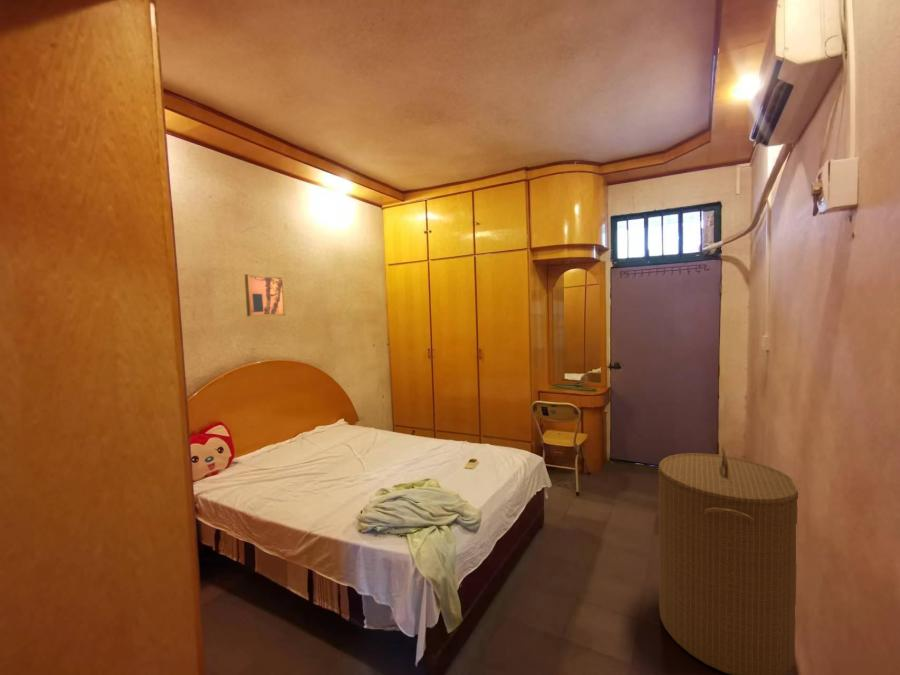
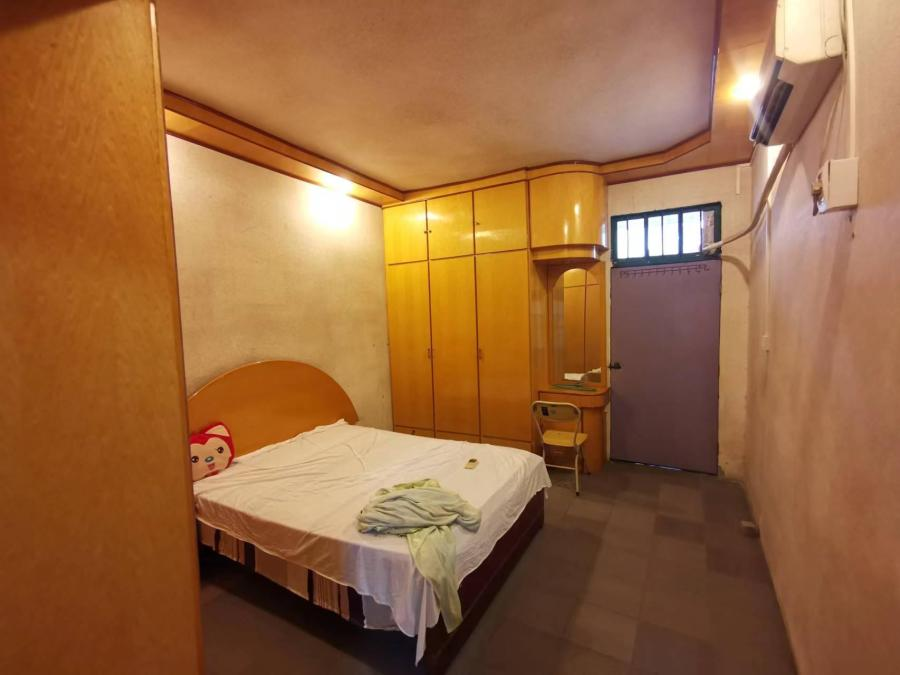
- laundry hamper (722, 540)
- wall art (266, 295)
